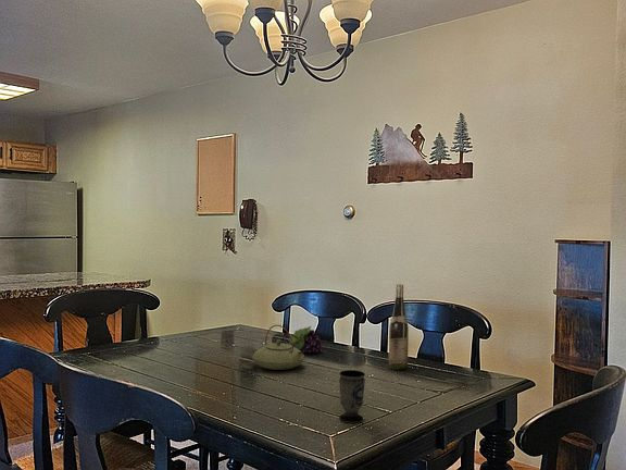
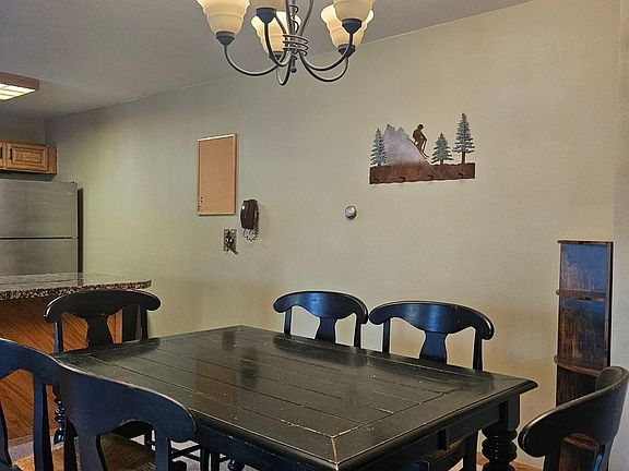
- teapot (280, 346)
- cup (351, 396)
- fruit (305, 338)
- wine bottle (399, 326)
